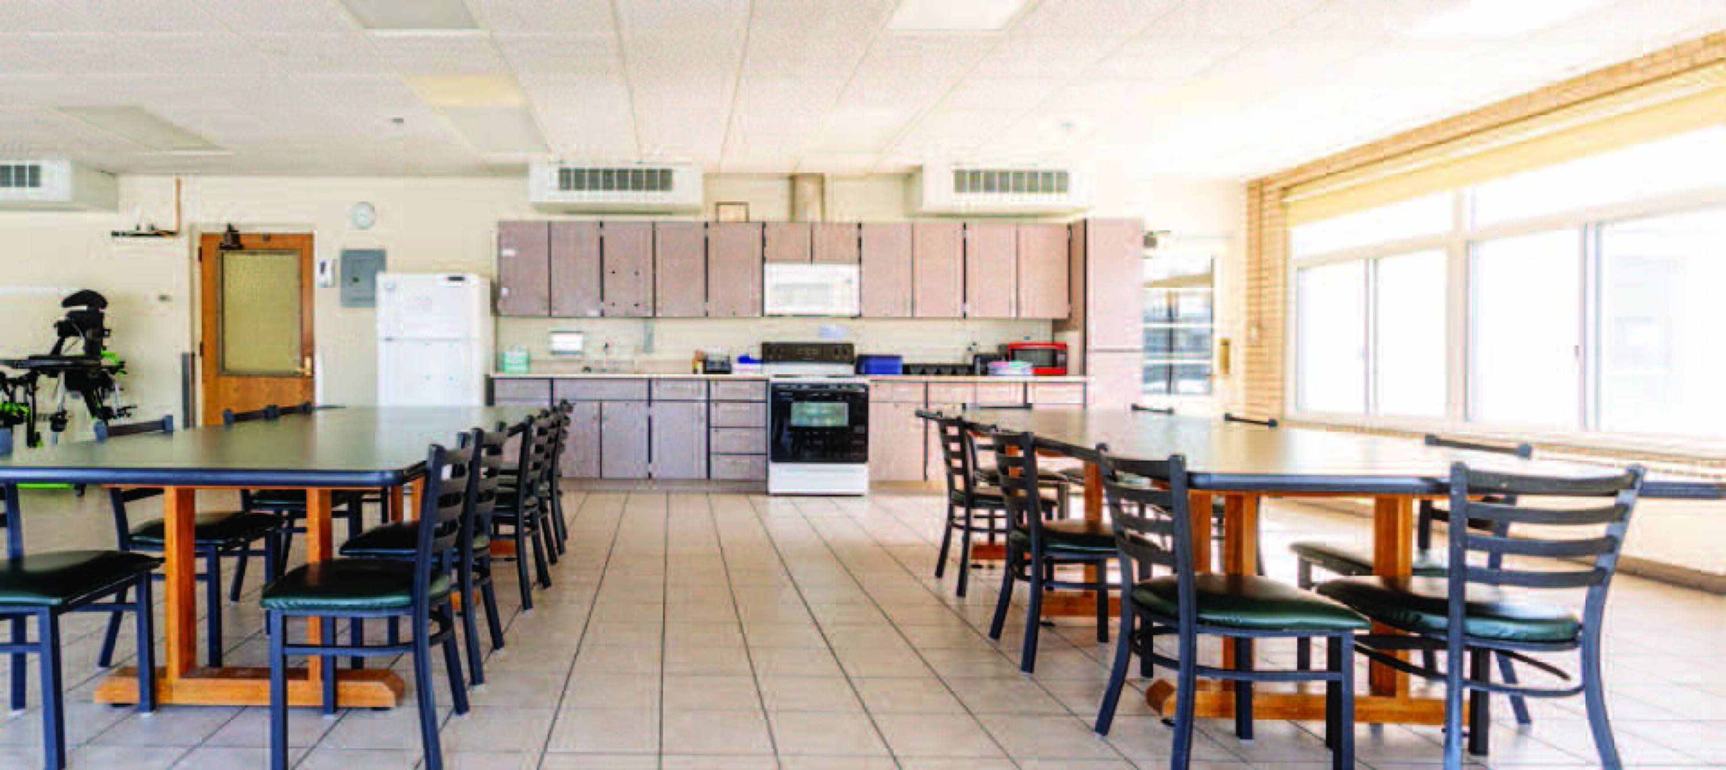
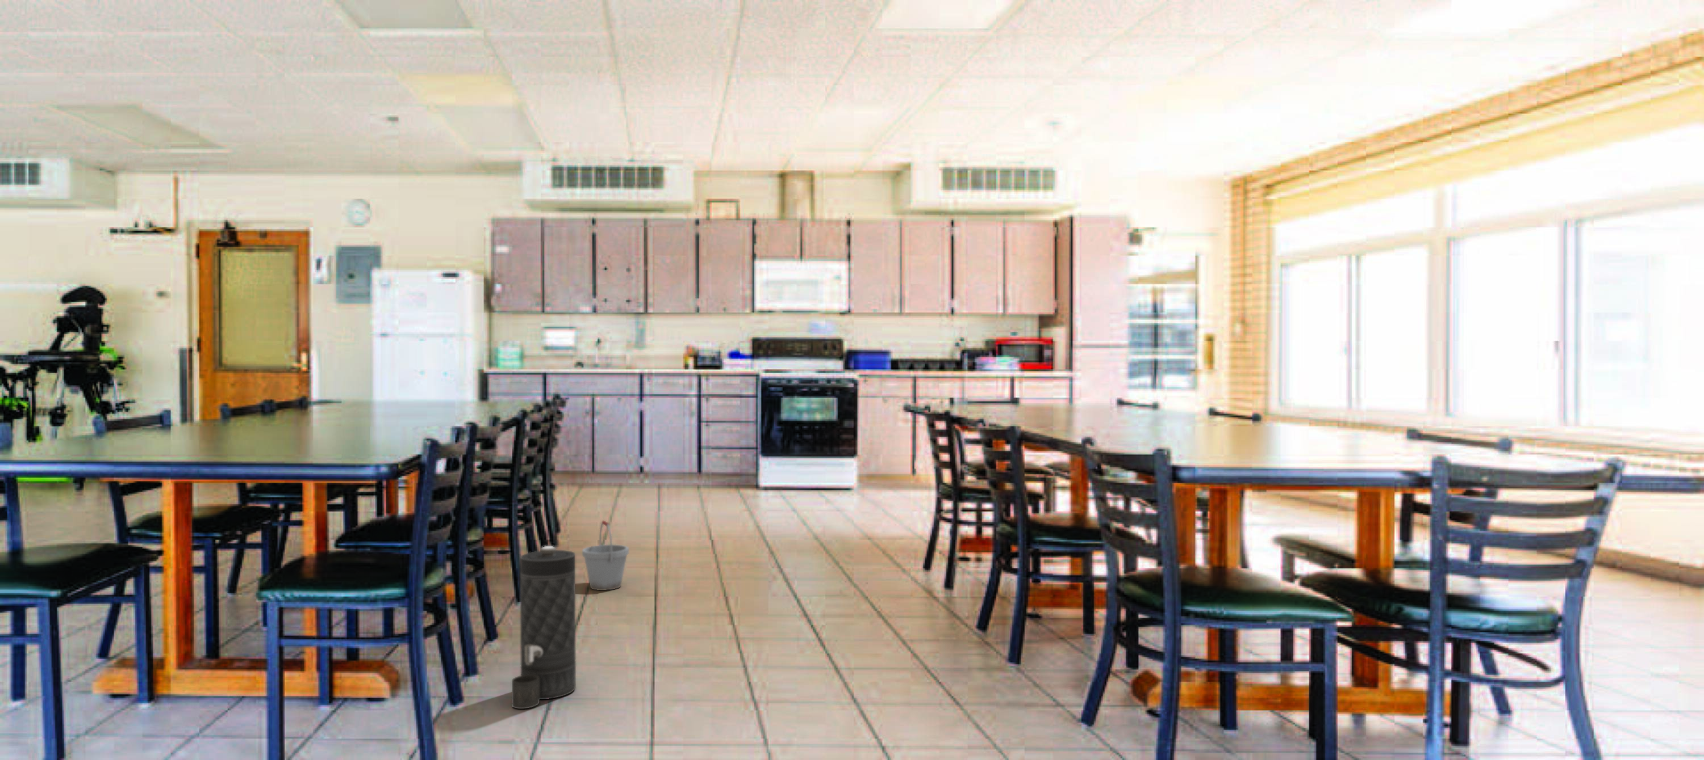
+ bucket (605, 554)
+ canister (542, 621)
